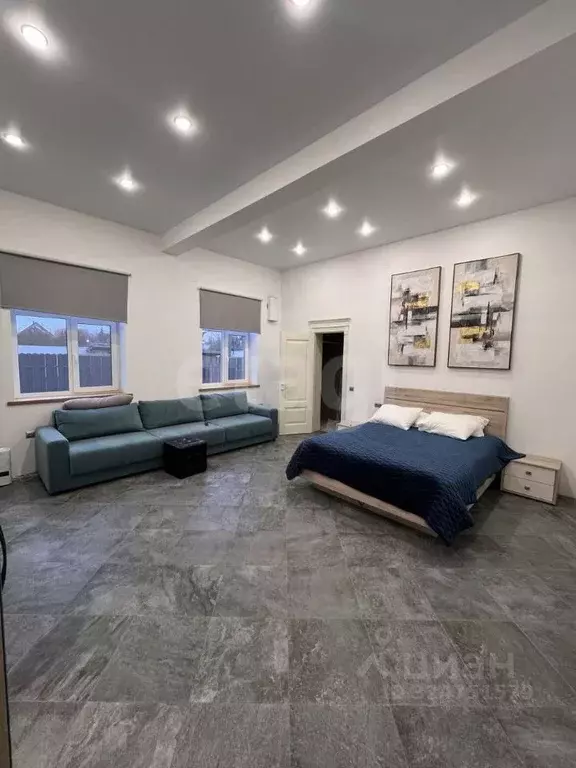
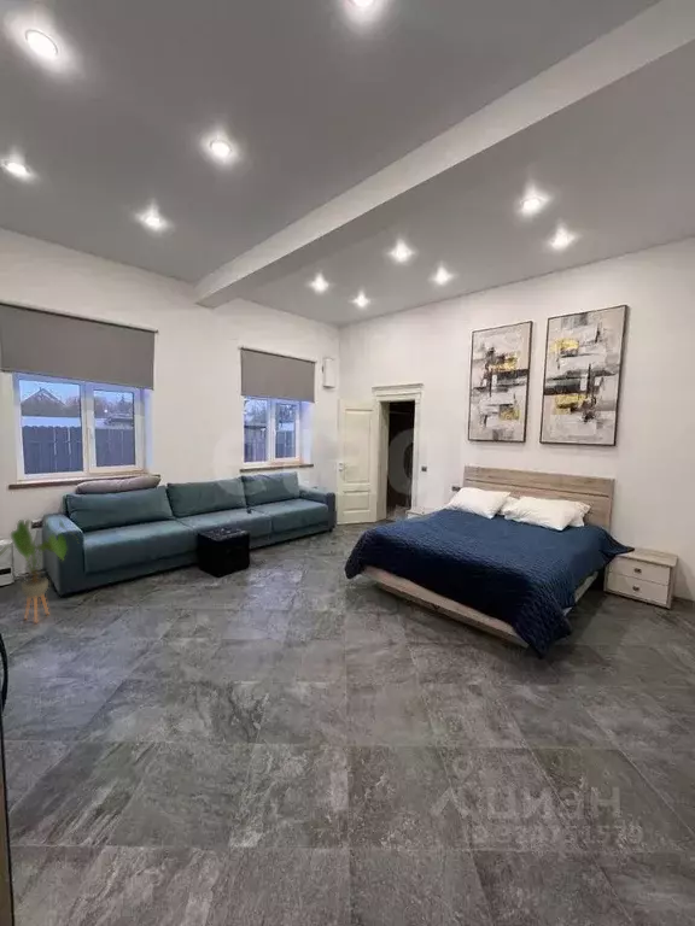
+ house plant (39, 572)
